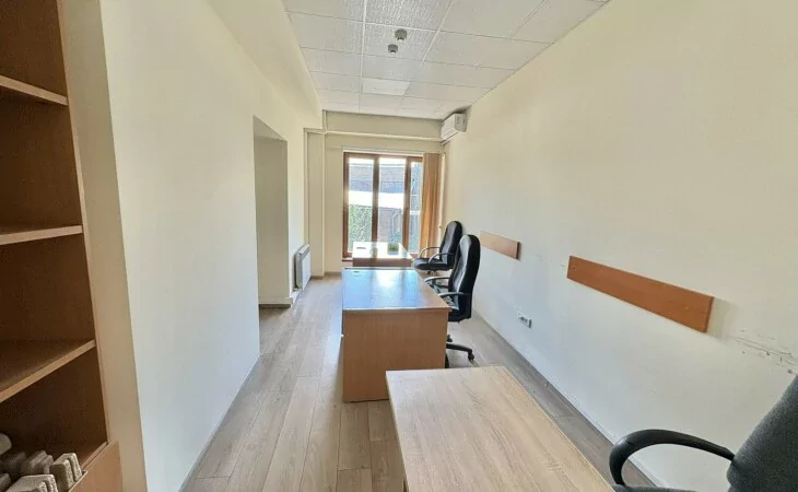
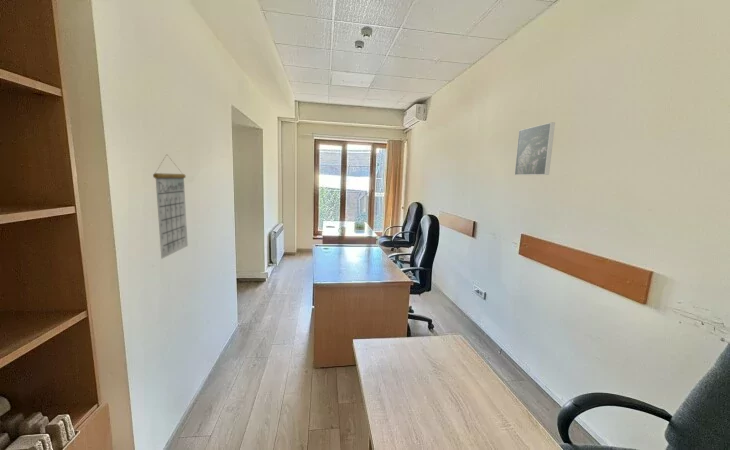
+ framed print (533, 151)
+ calendar (172, 204)
